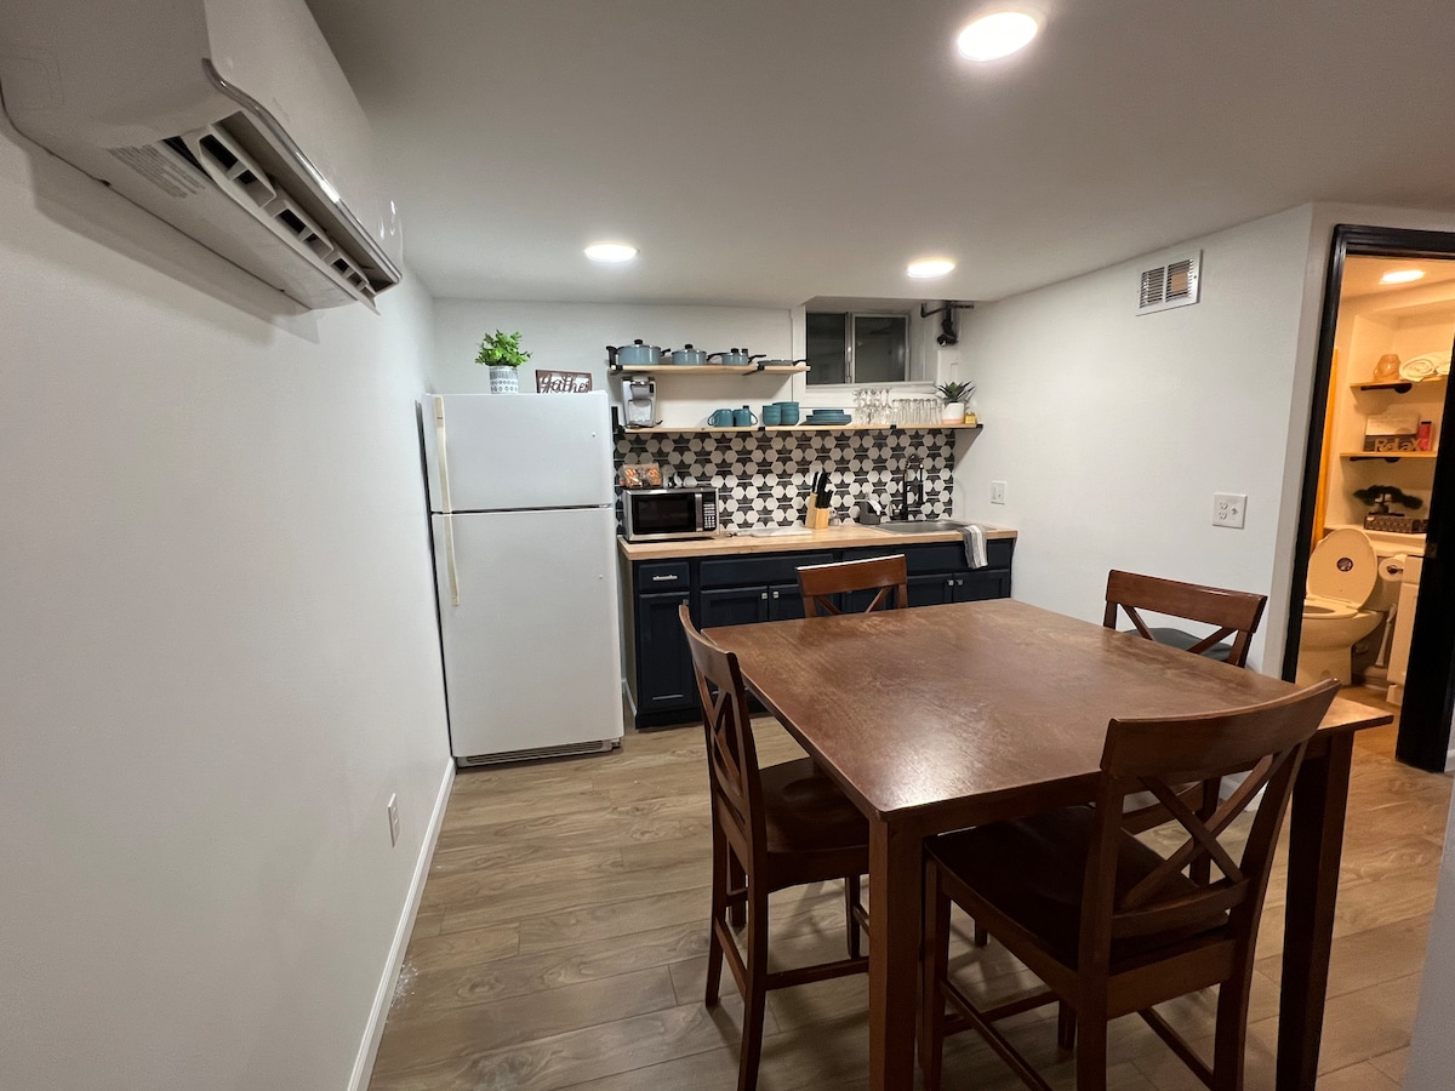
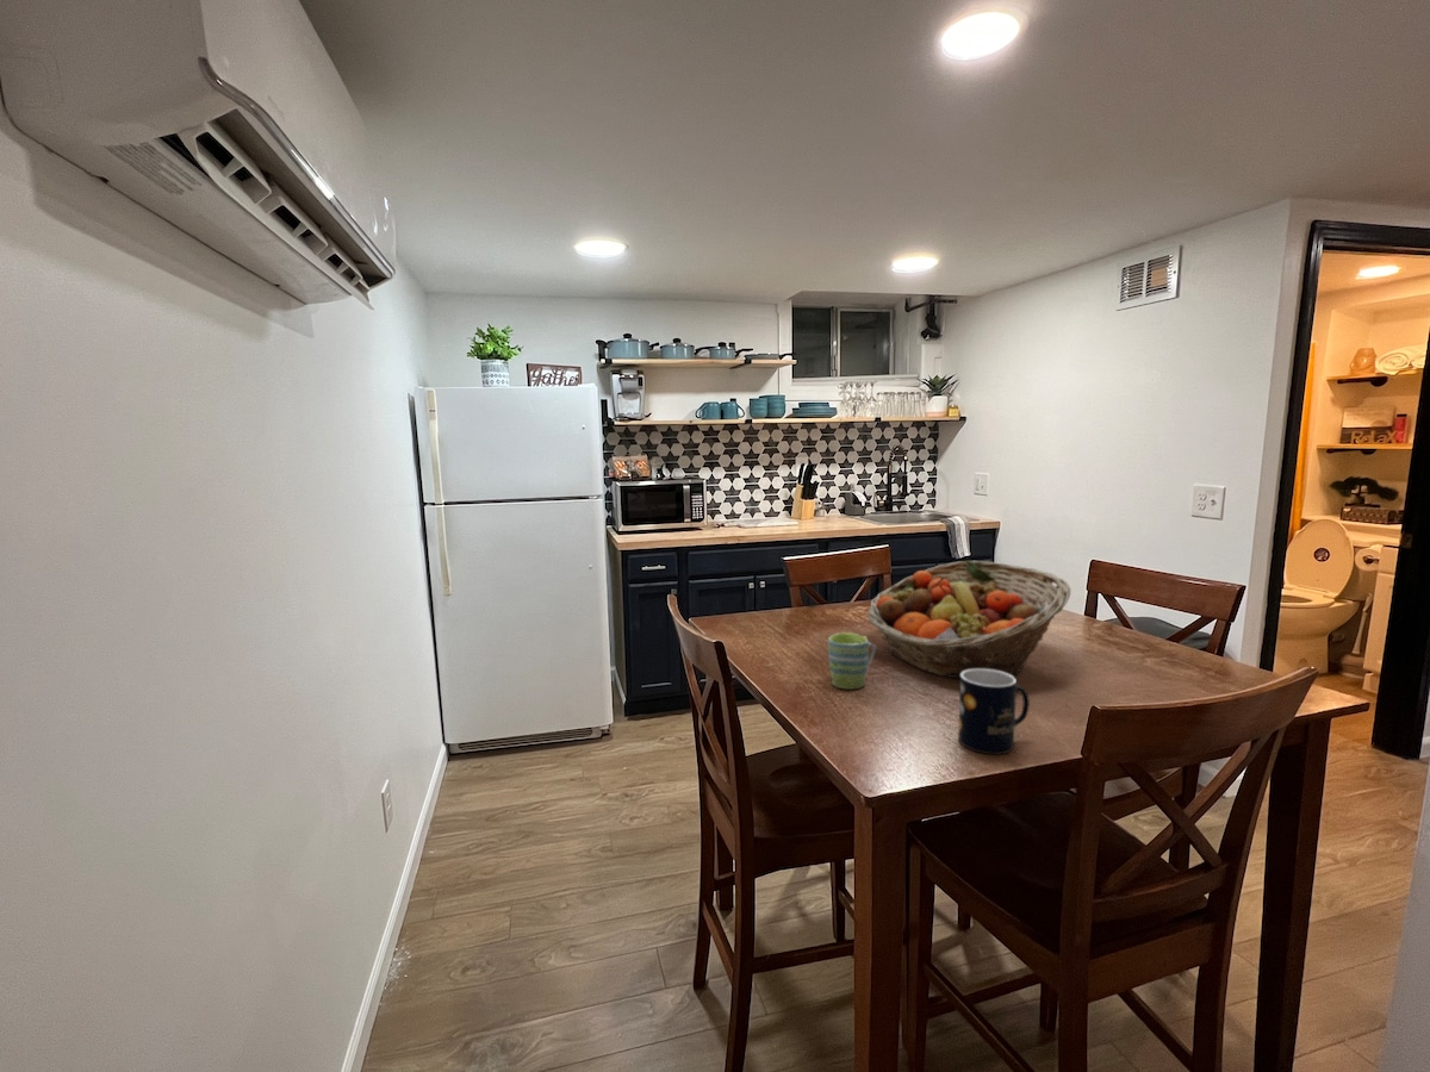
+ mug (853, 659)
+ mug (993, 708)
+ fruit basket (960, 613)
